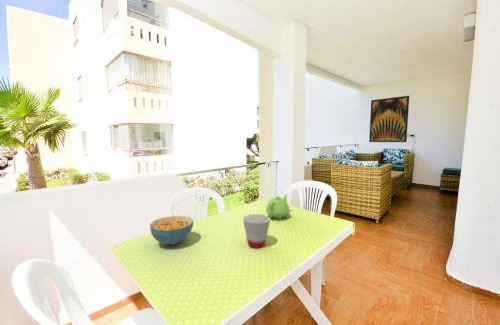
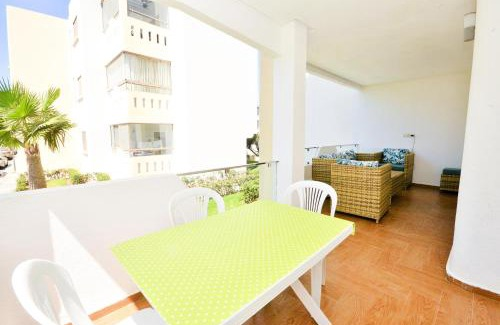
- teakettle (278, 206)
- cereal bowl (172, 232)
- wall art (388, 120)
- cup (256, 231)
